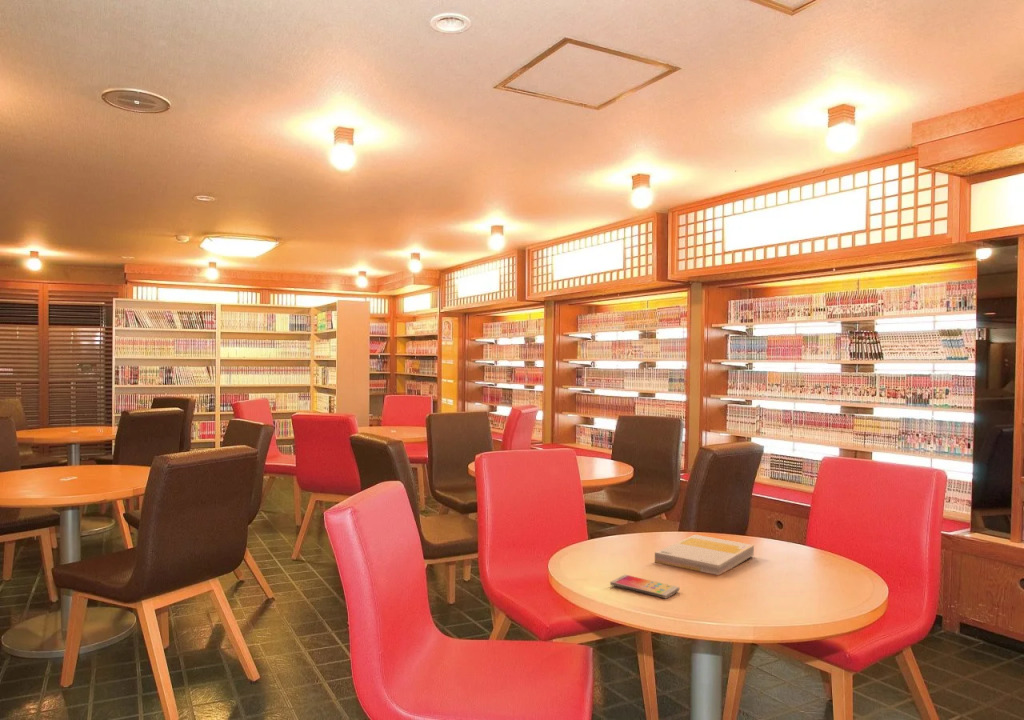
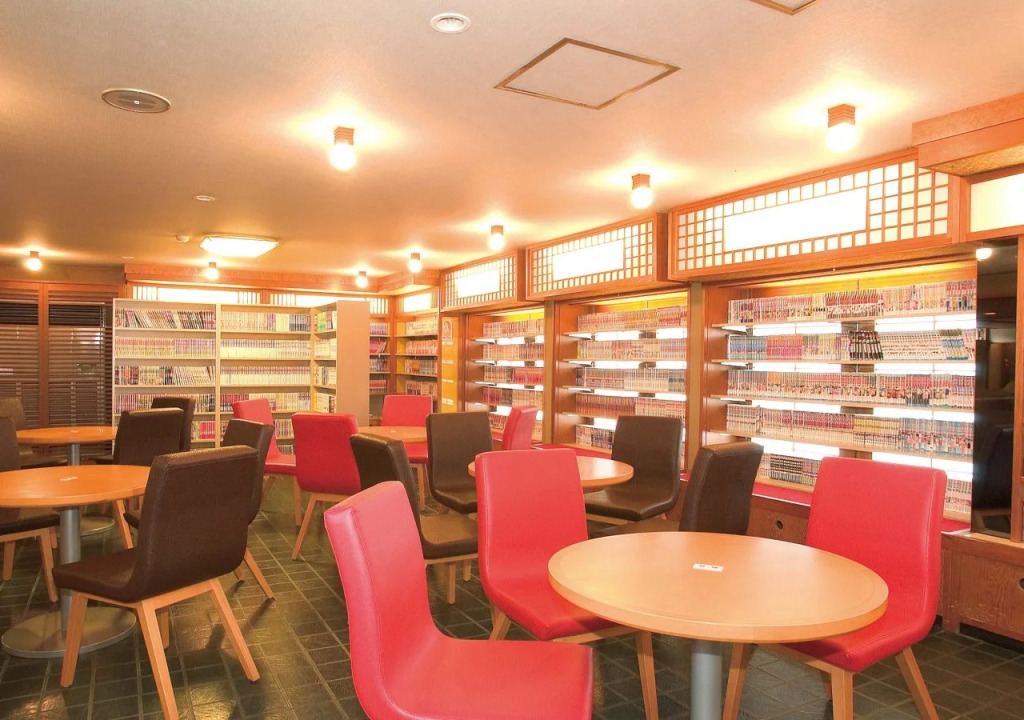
- smartphone (644, 586)
- book (705, 553)
